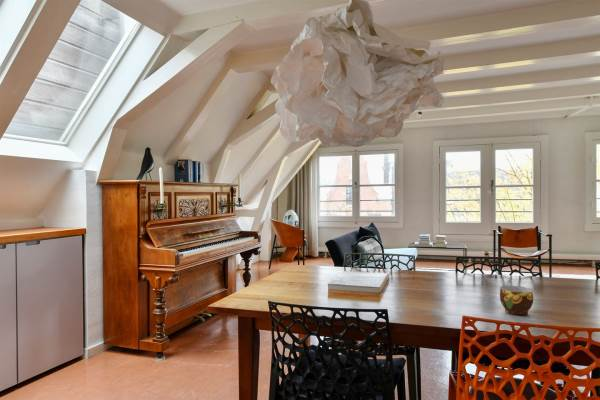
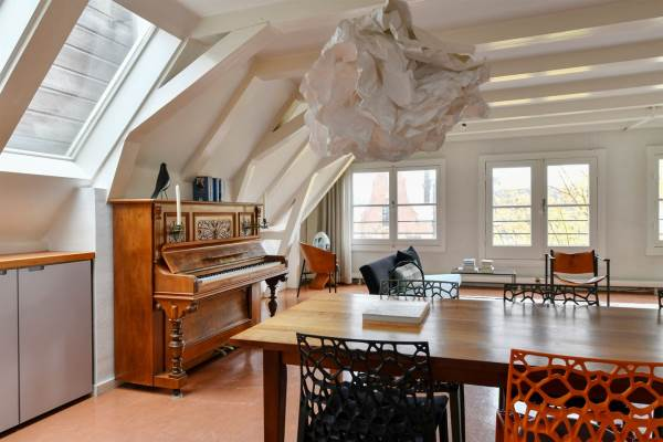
- cup (515, 300)
